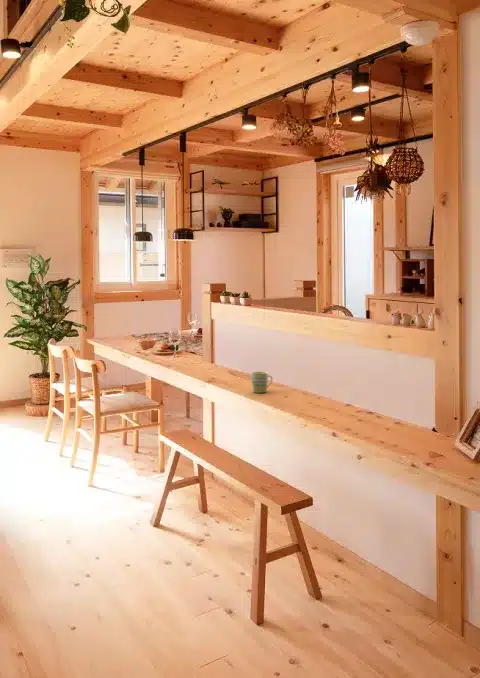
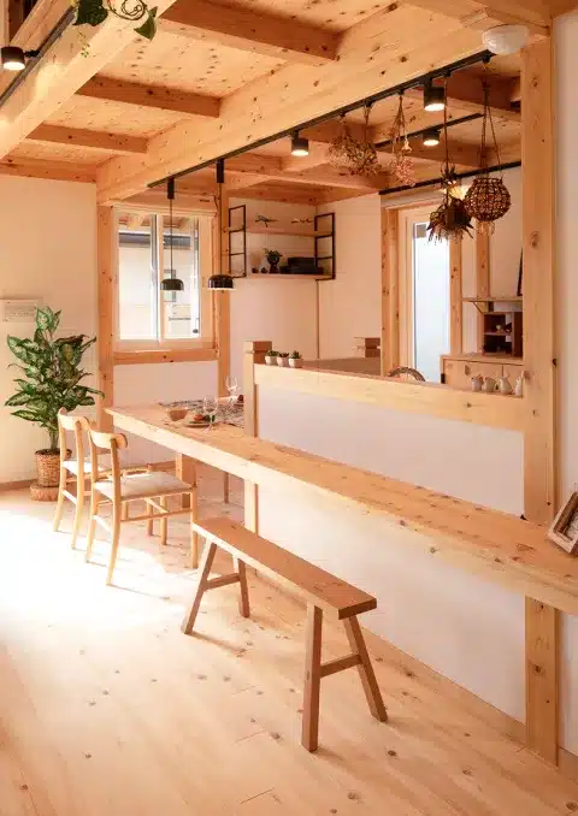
- mug (262, 381)
